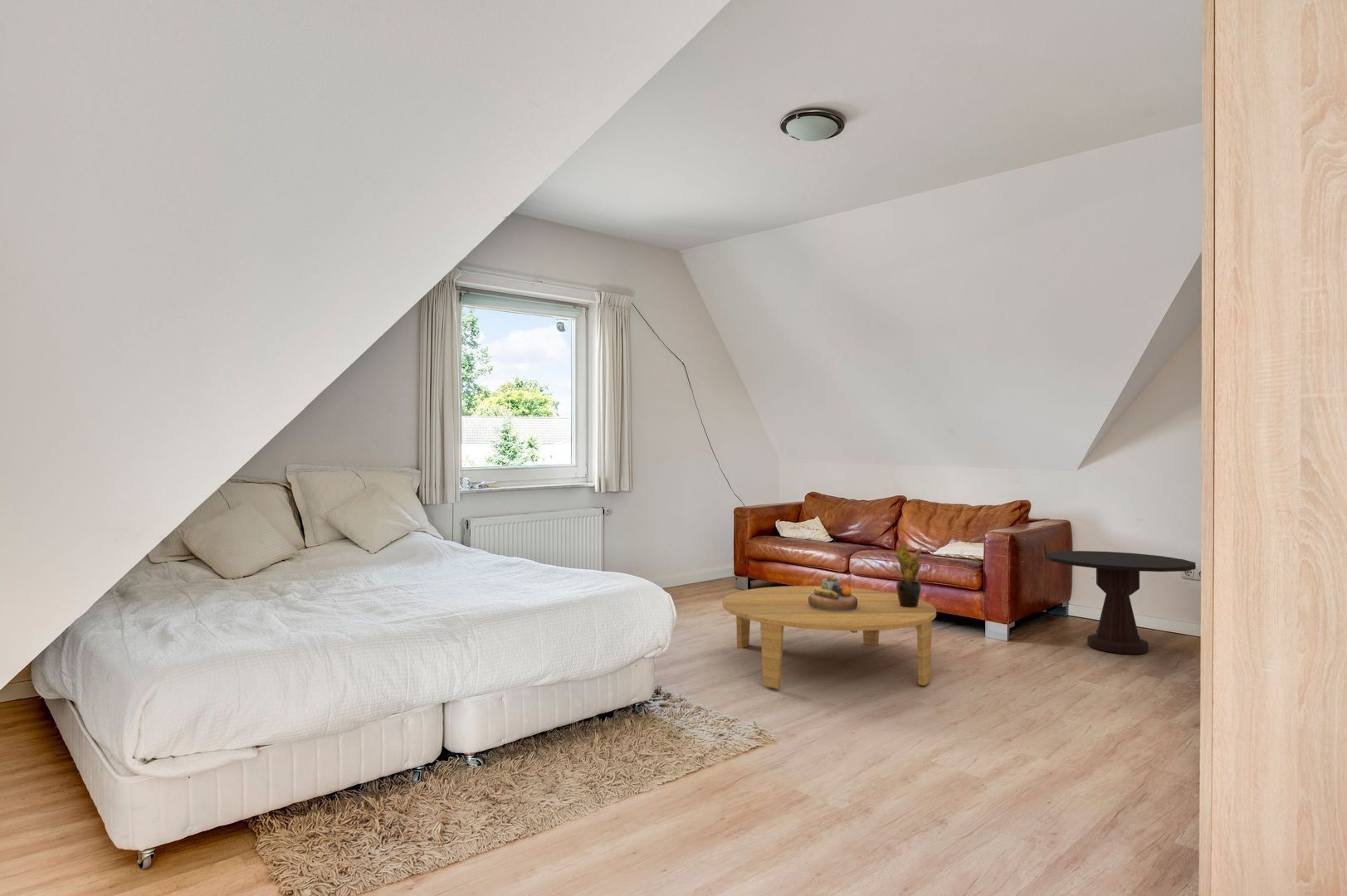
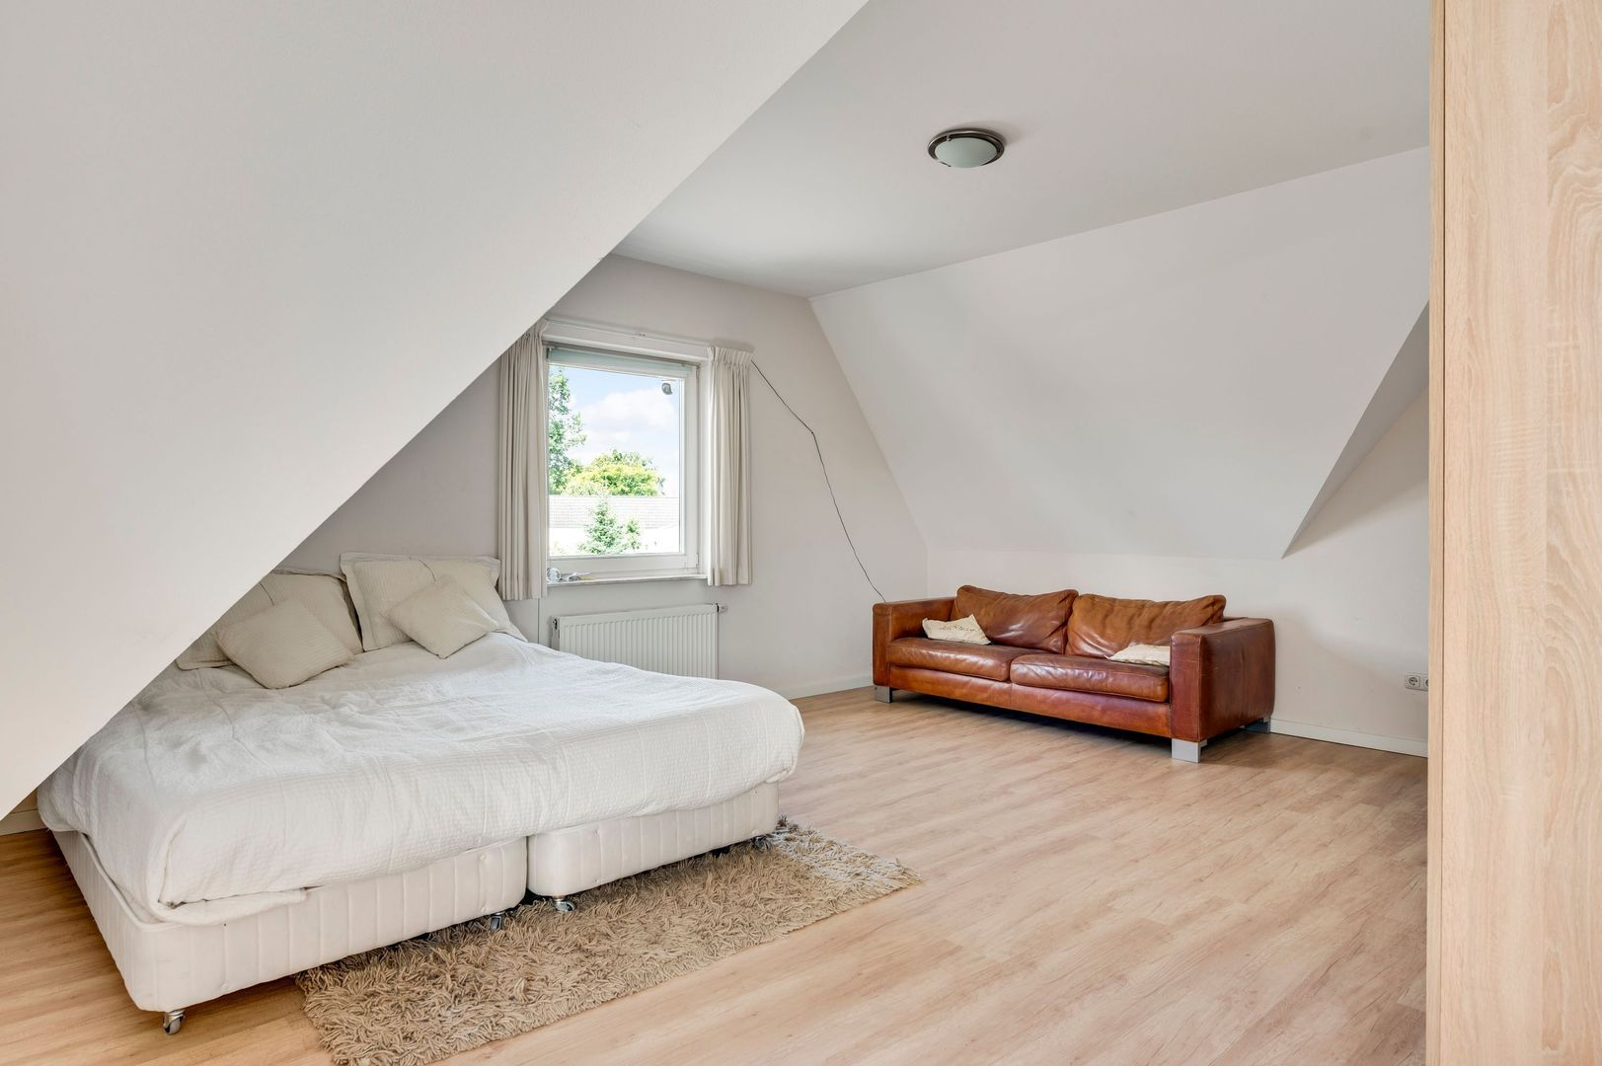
- decorative bowl (832, 592)
- coffee table (826, 629)
- side table (1117, 602)
- potted plant (909, 572)
